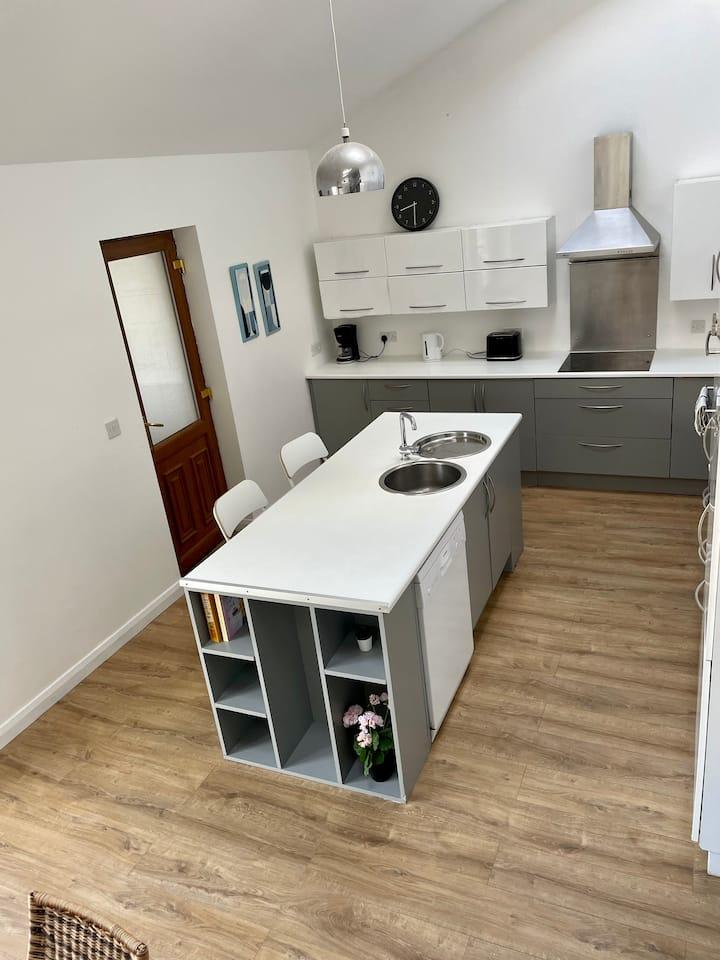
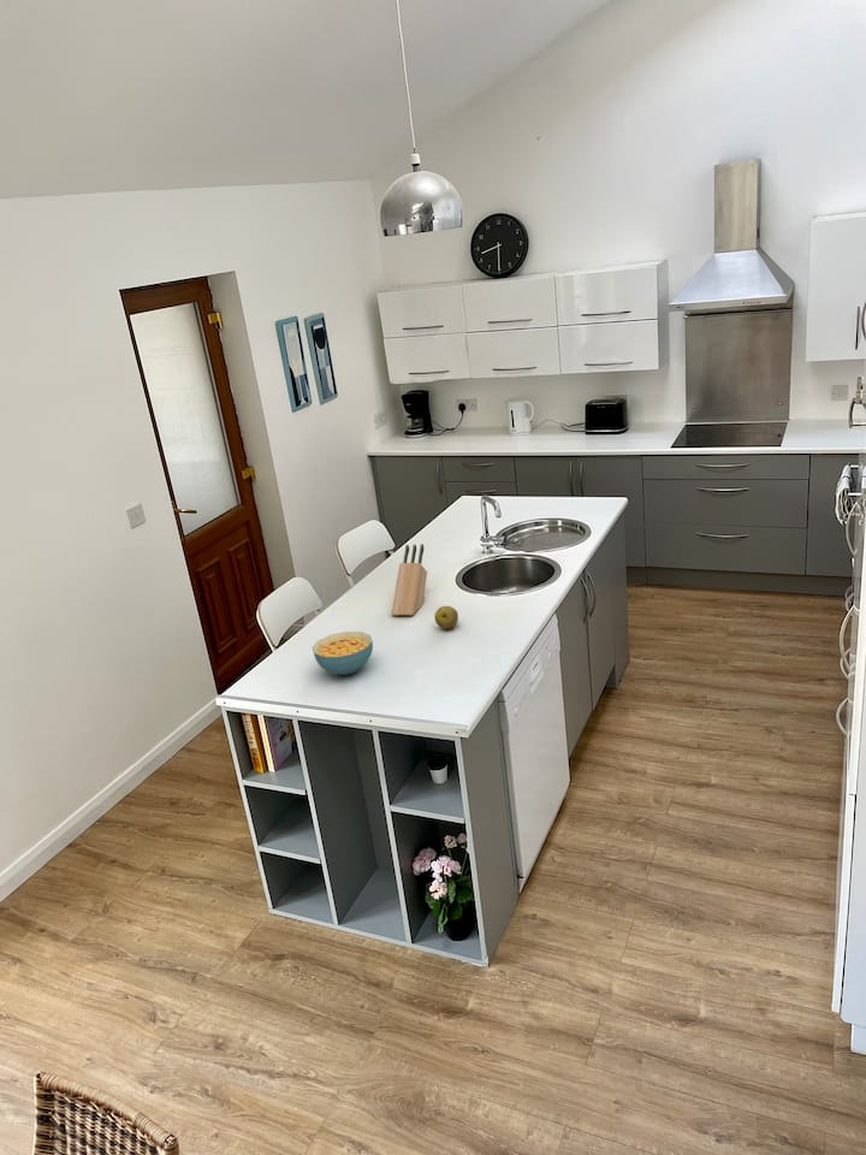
+ fruit (446, 617)
+ cereal bowl (344, 657)
+ knife block (409, 578)
